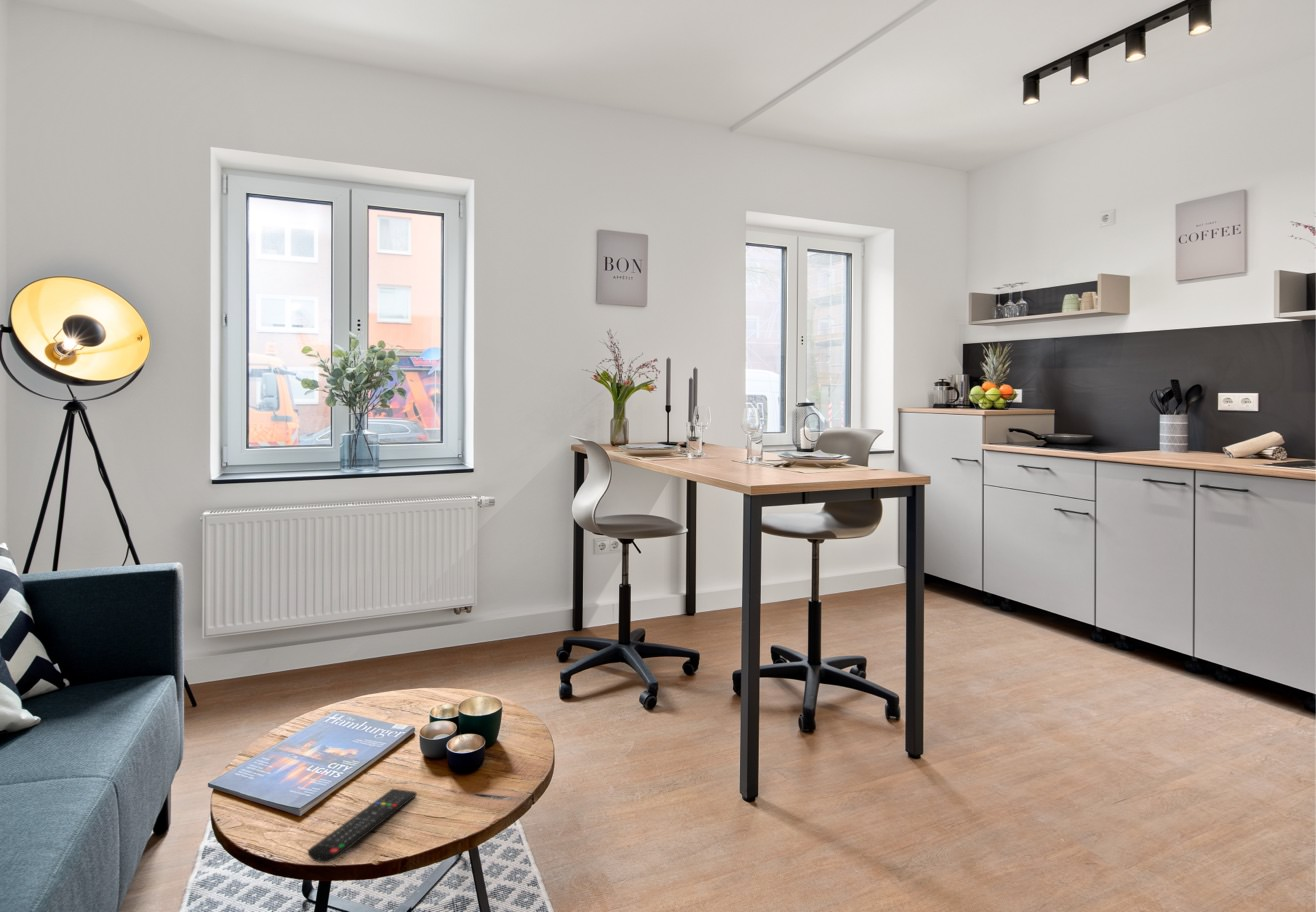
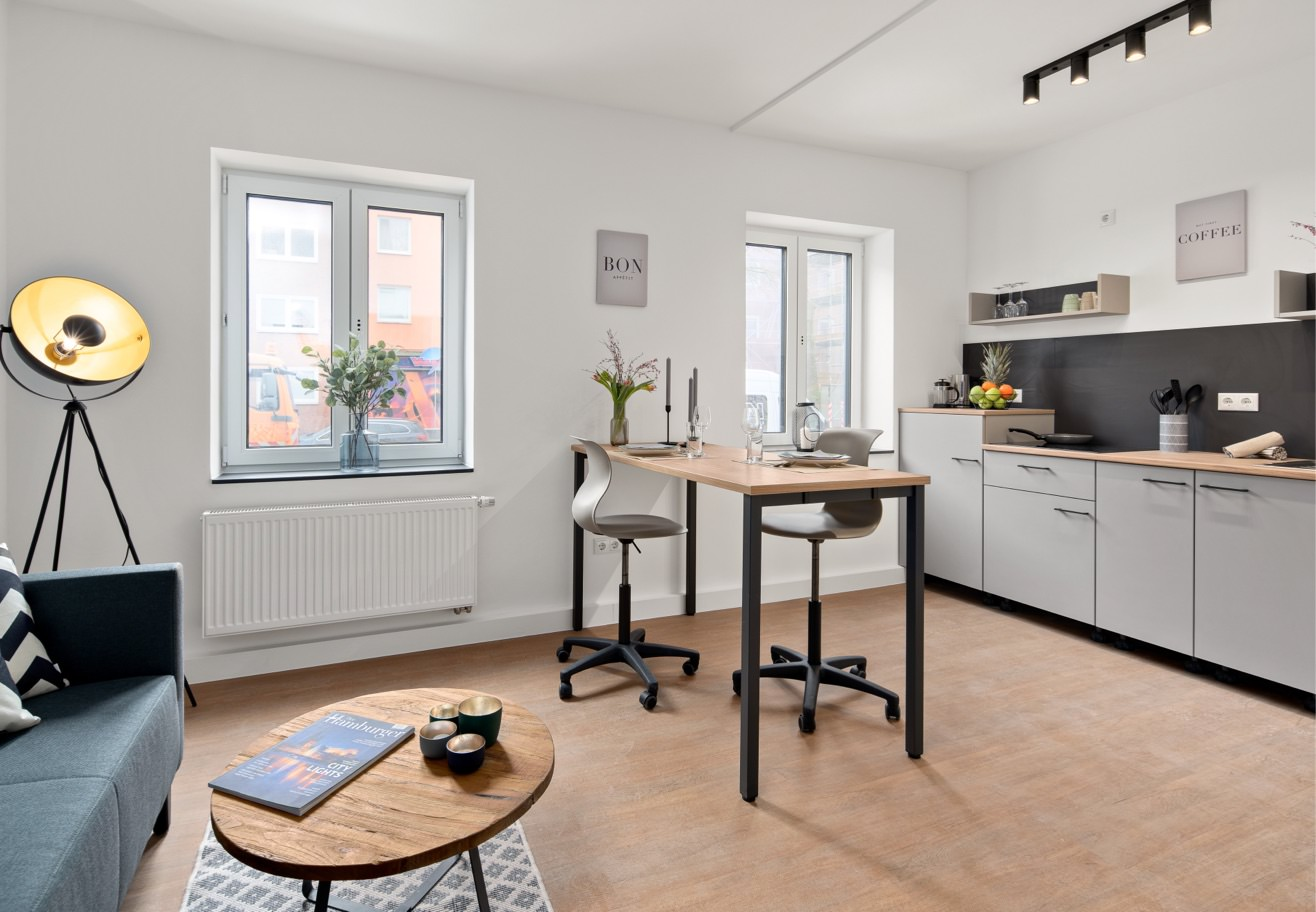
- remote control (365, 823)
